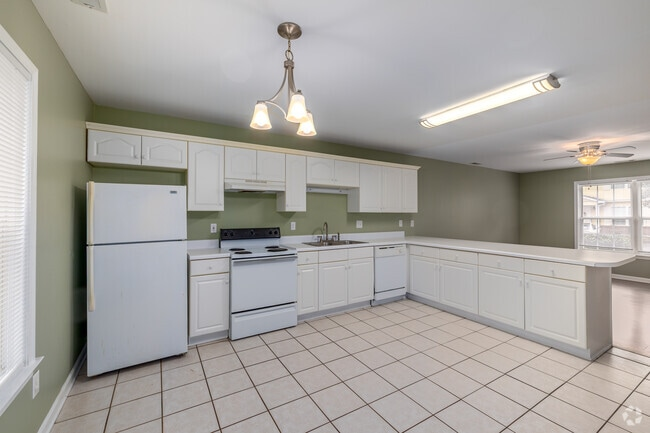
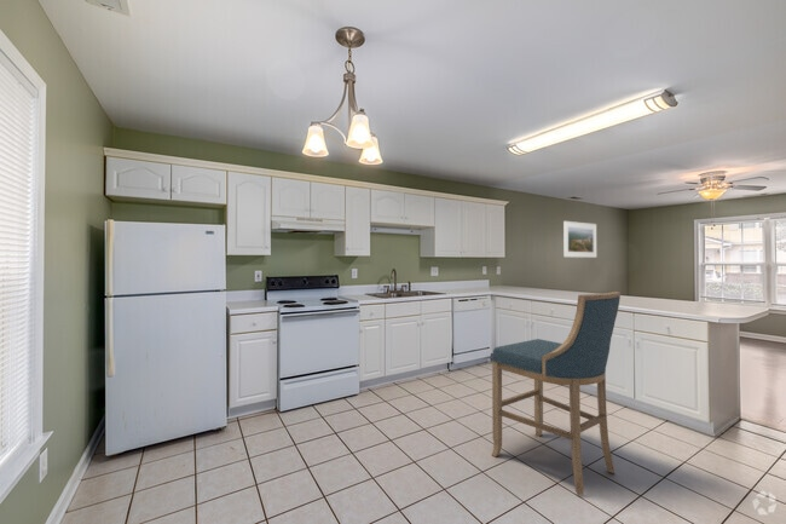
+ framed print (580, 240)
+ chair (557, 376)
